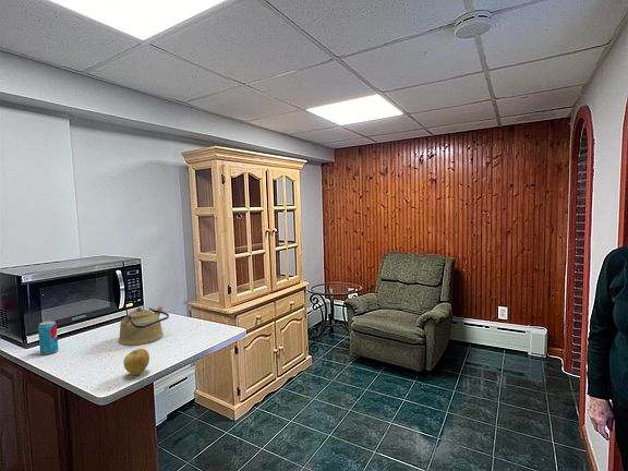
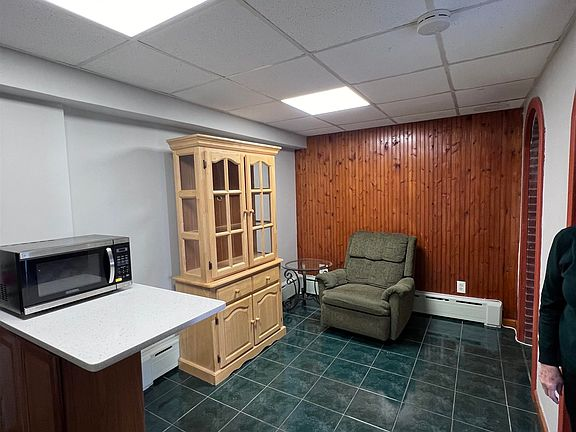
- apple (136, 362)
- beverage can (48, 337)
- kettle (144, 321)
